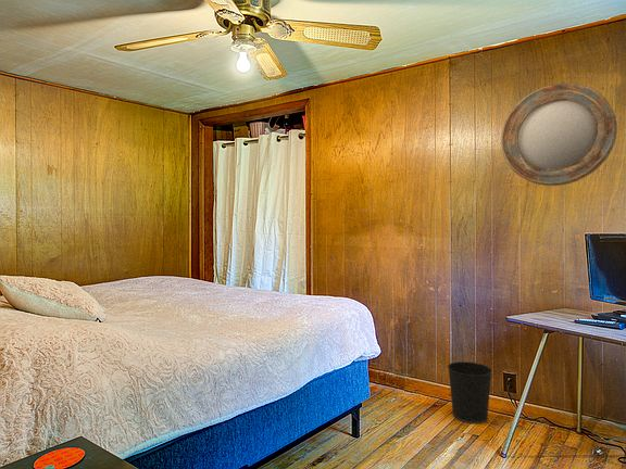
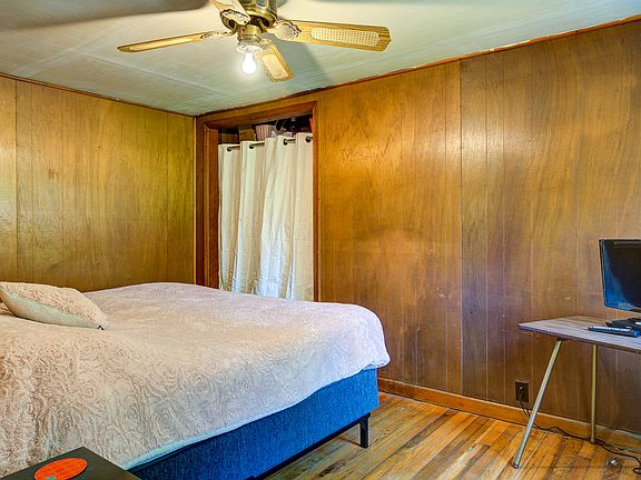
- home mirror (554, 135)
- wastebasket (470, 392)
